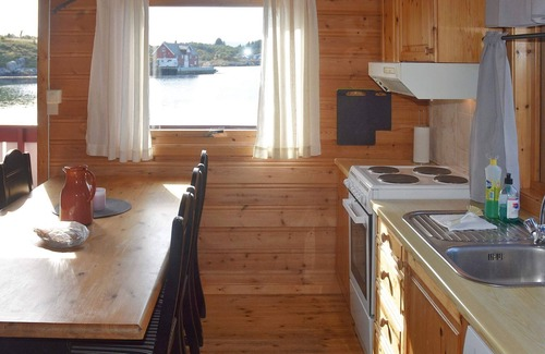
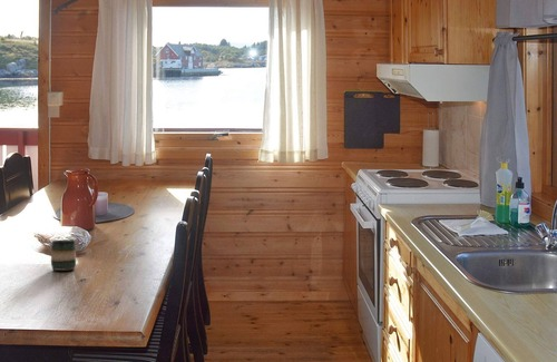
+ mug (63, 254)
